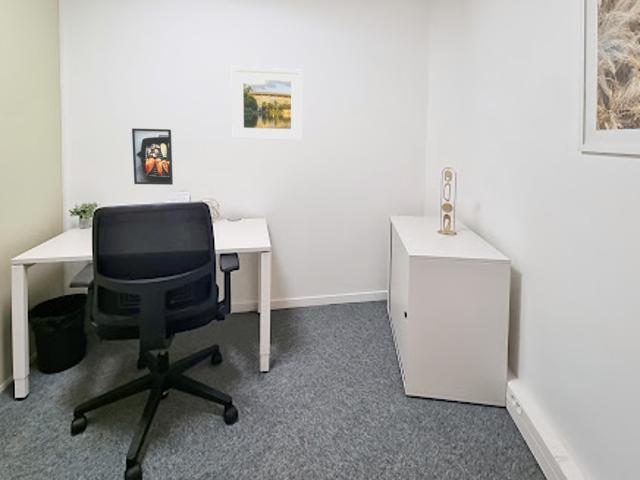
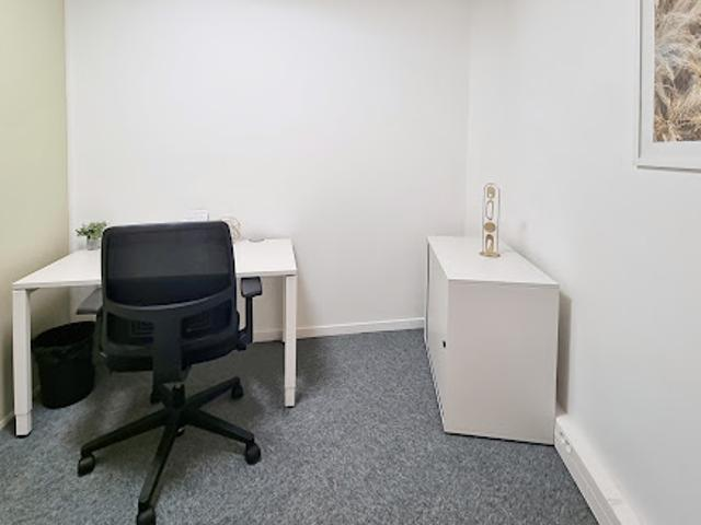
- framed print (267, 104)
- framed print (152, 156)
